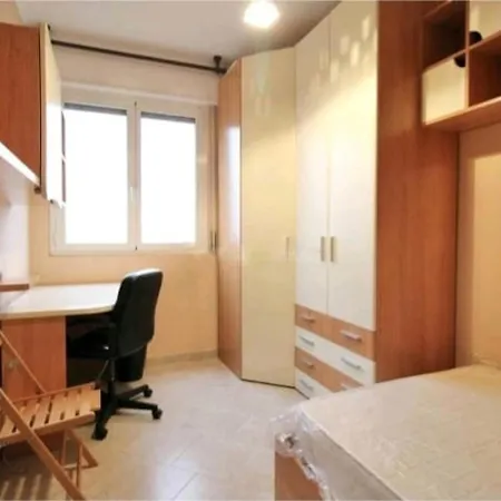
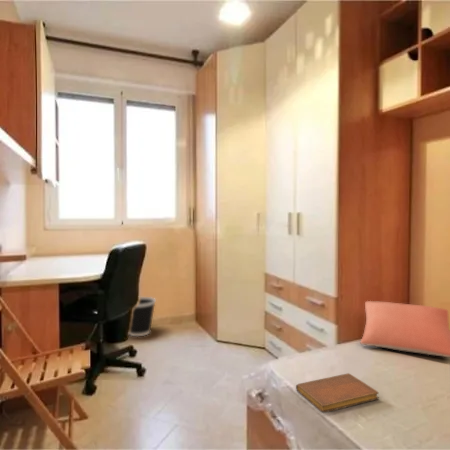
+ wastebasket (139, 316)
+ pillow (405, 325)
+ notebook (336, 390)
